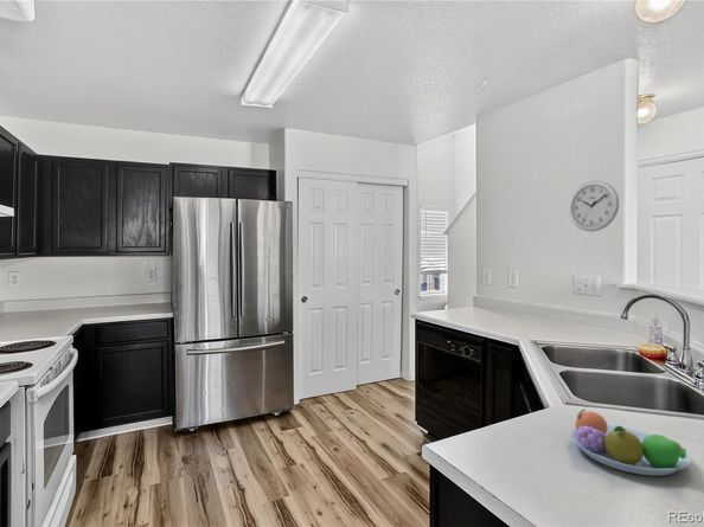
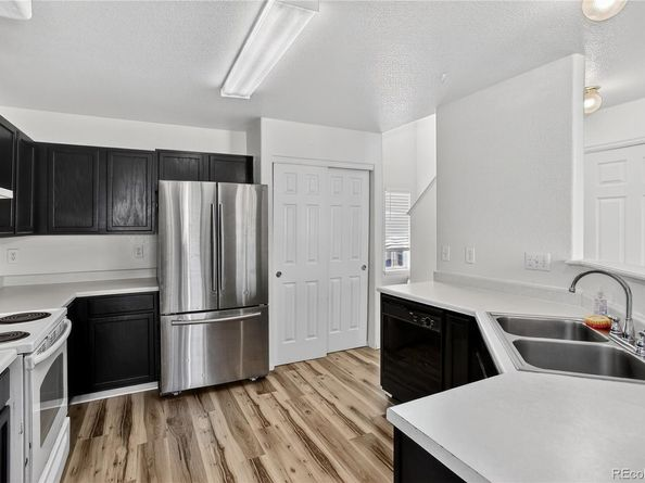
- wall clock (591, 206)
- fruit bowl (628, 436)
